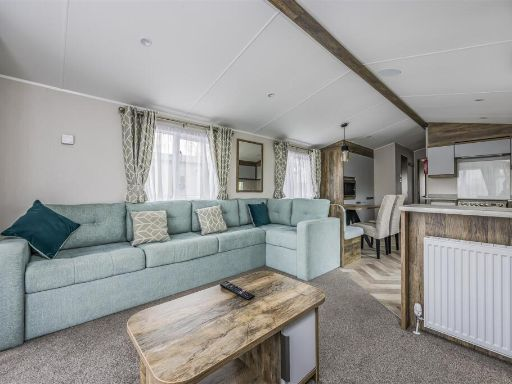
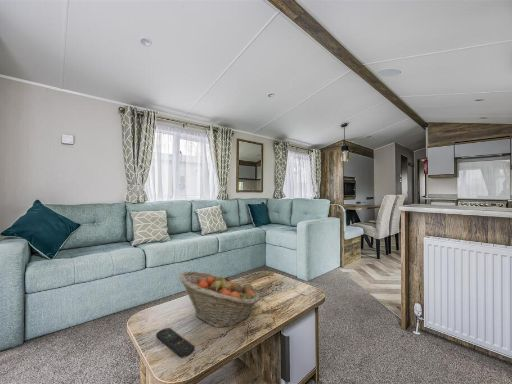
+ fruit basket (218, 292)
+ remote control (174, 341)
